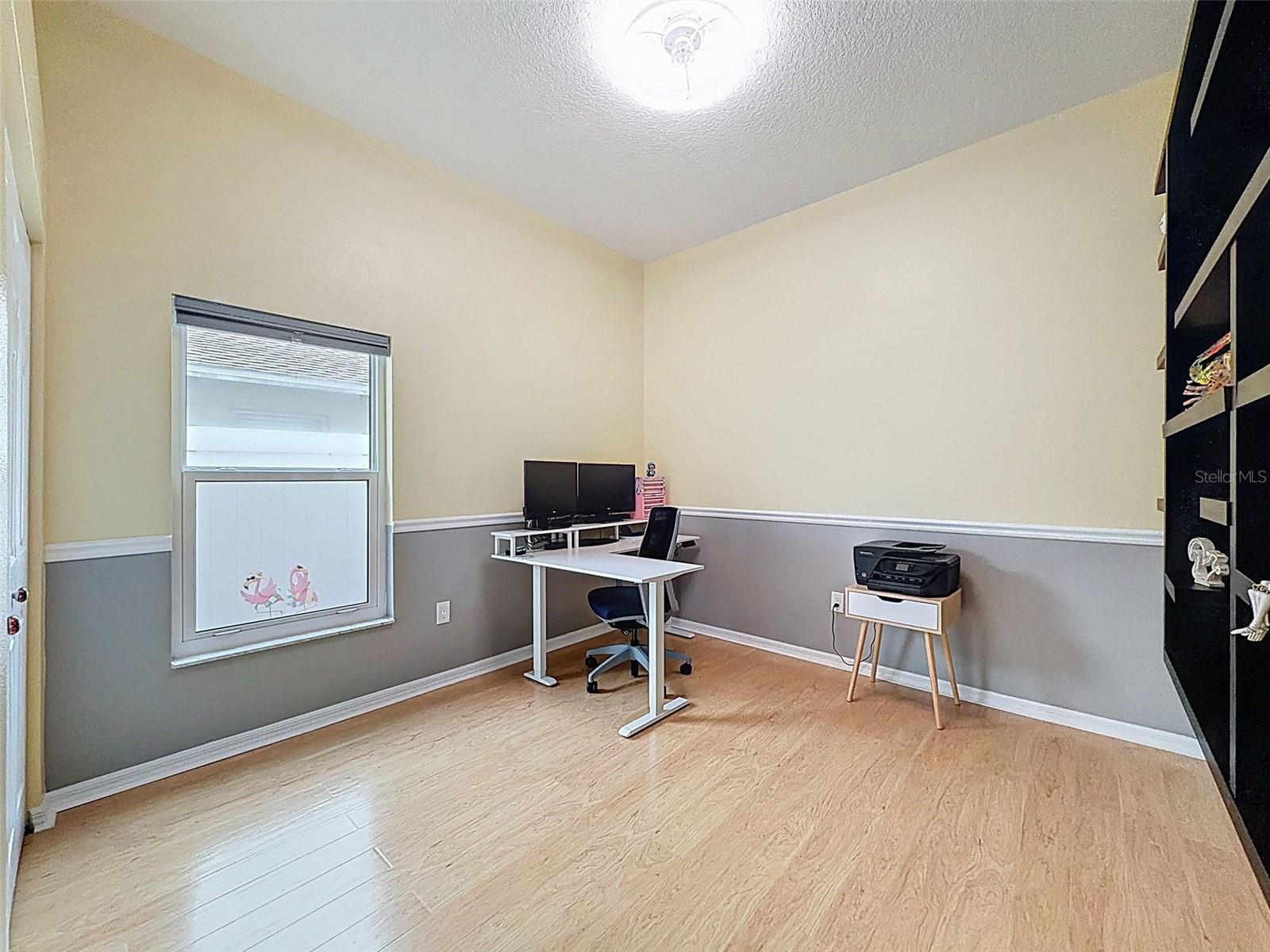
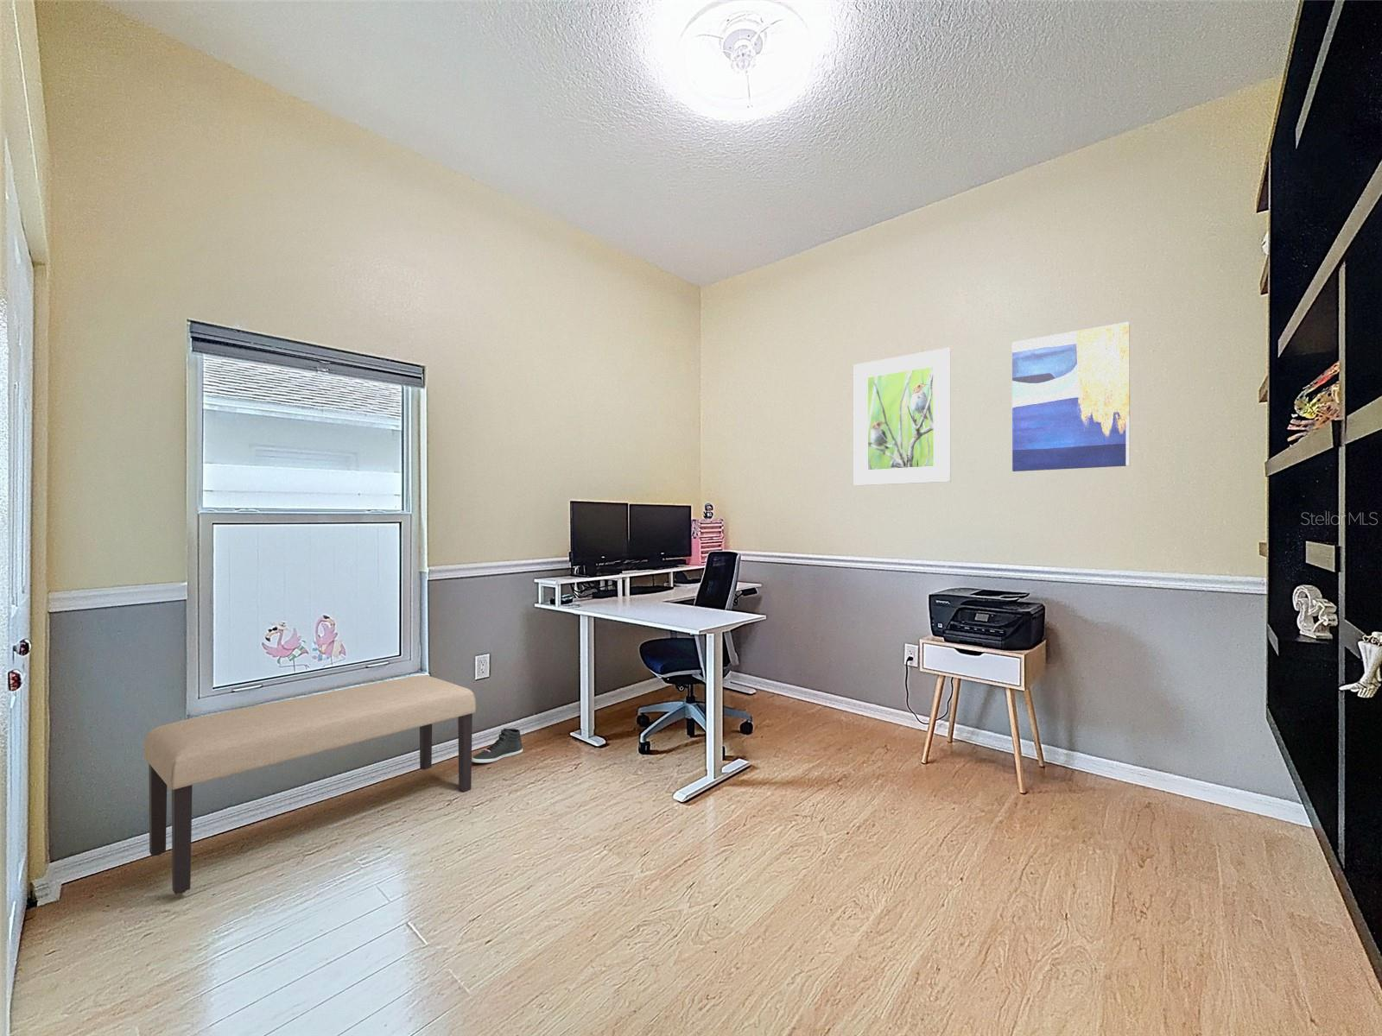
+ bench (325, 750)
+ sneaker (496, 743)
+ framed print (899, 420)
+ wall art (1068, 400)
